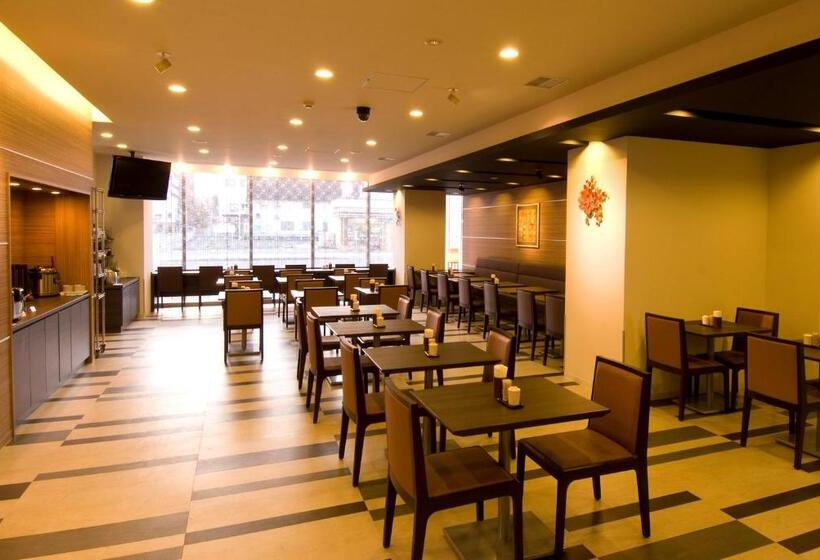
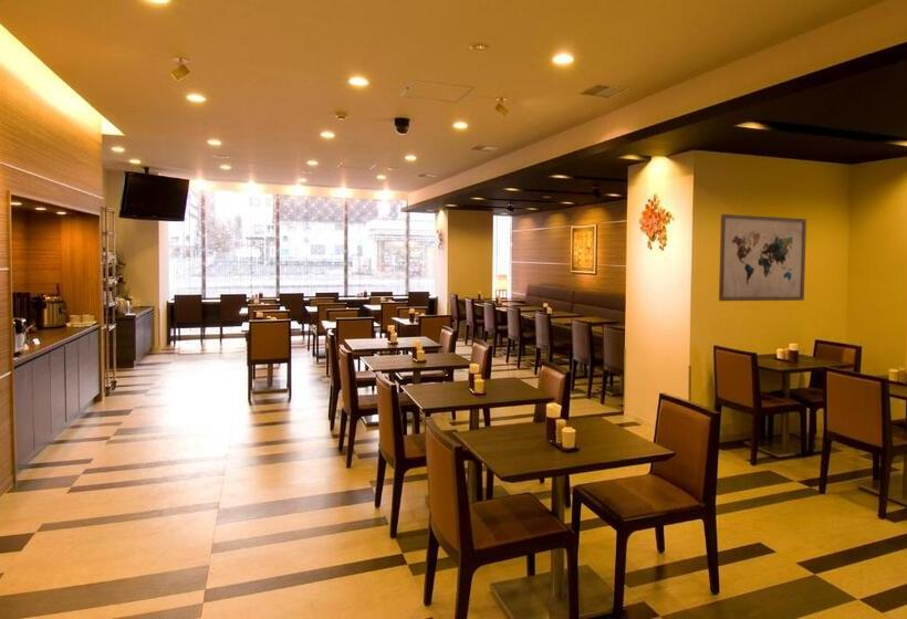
+ wall art (763, 259)
